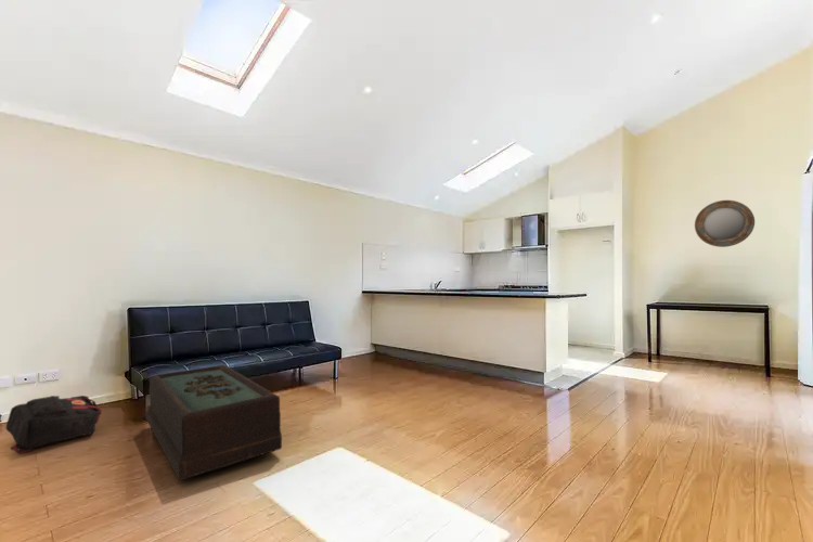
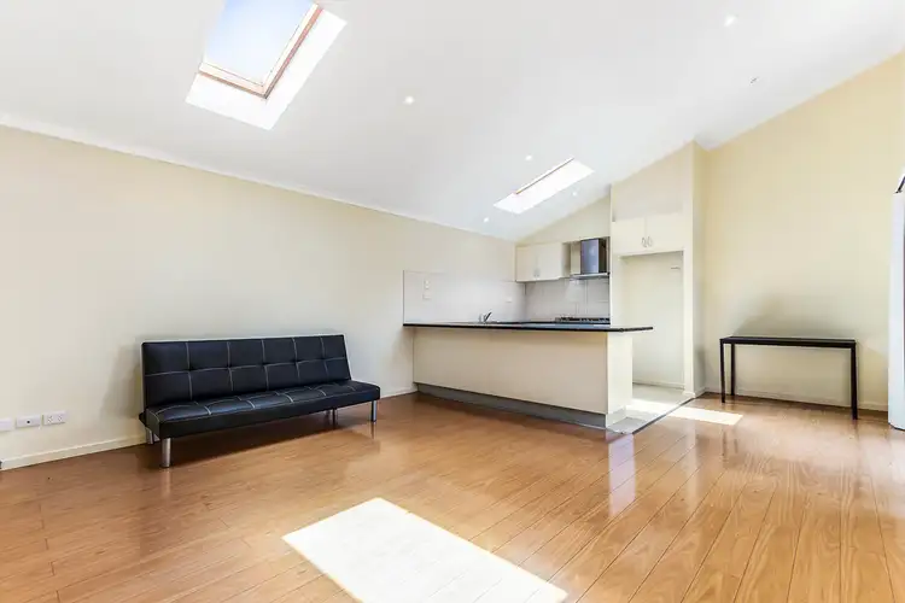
- backpack (56, 416)
- home mirror (723, 223)
- coffee table (207, 412)
